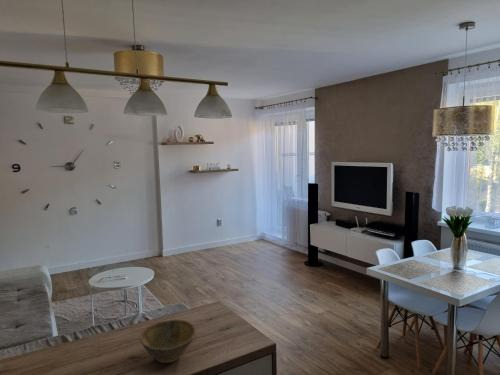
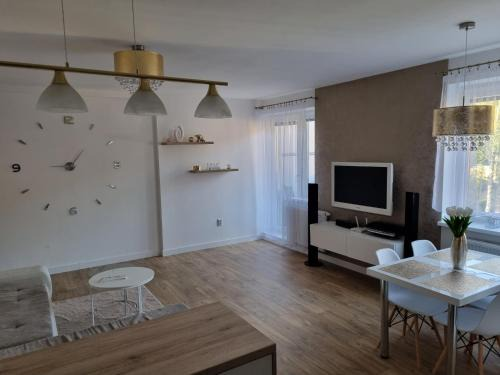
- bowl (168, 344)
